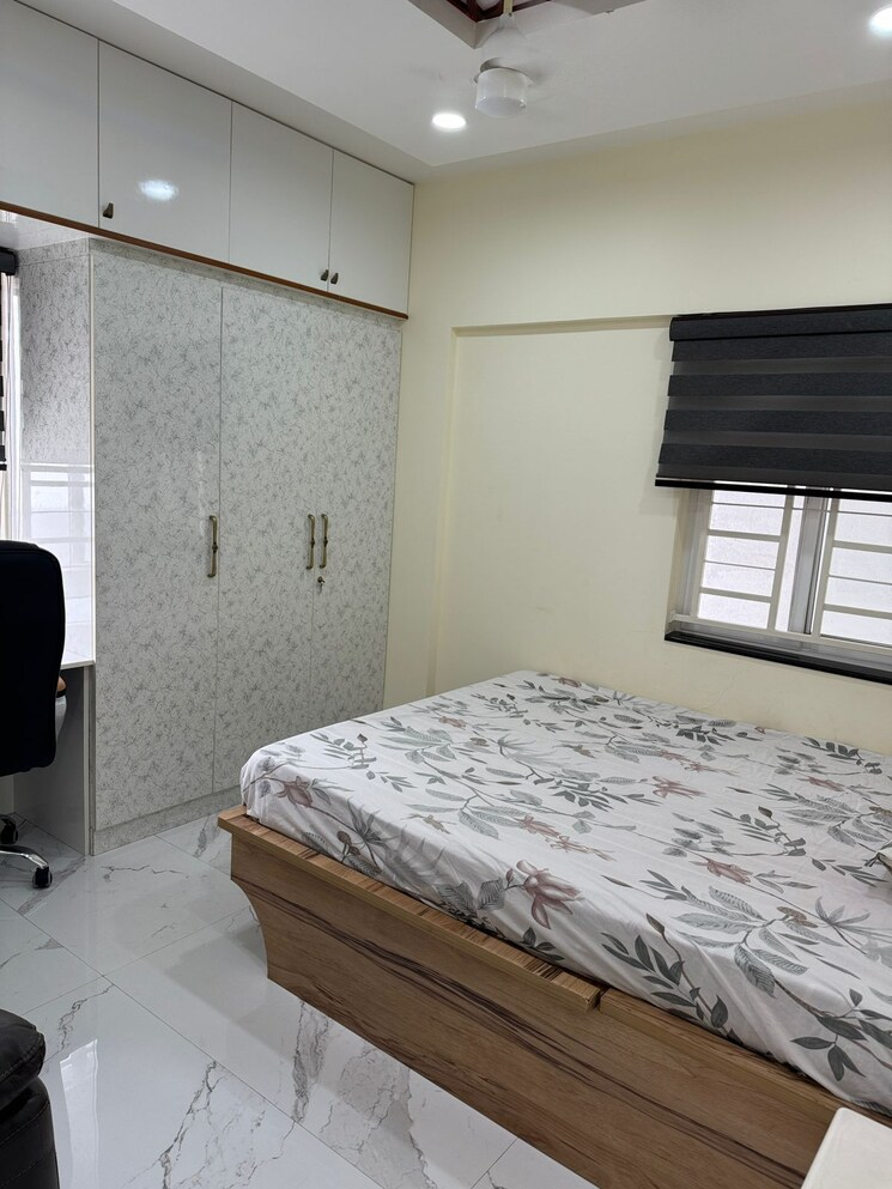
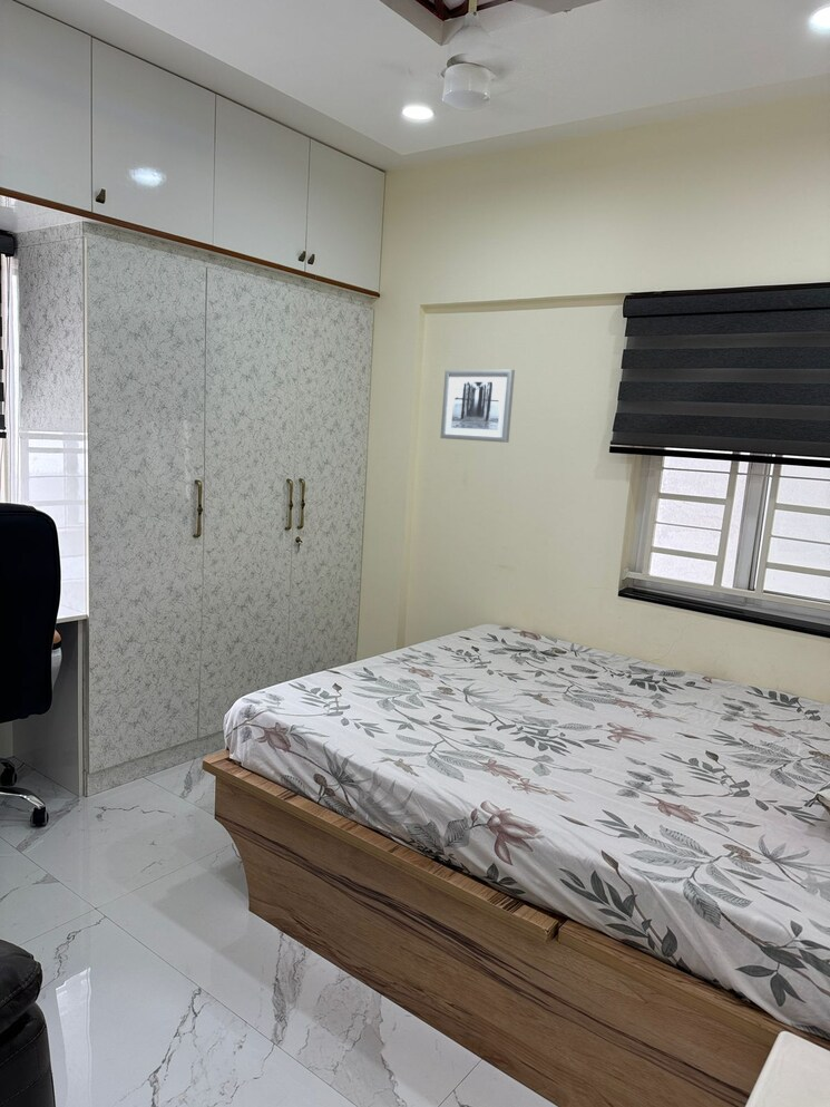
+ wall art (476, 405)
